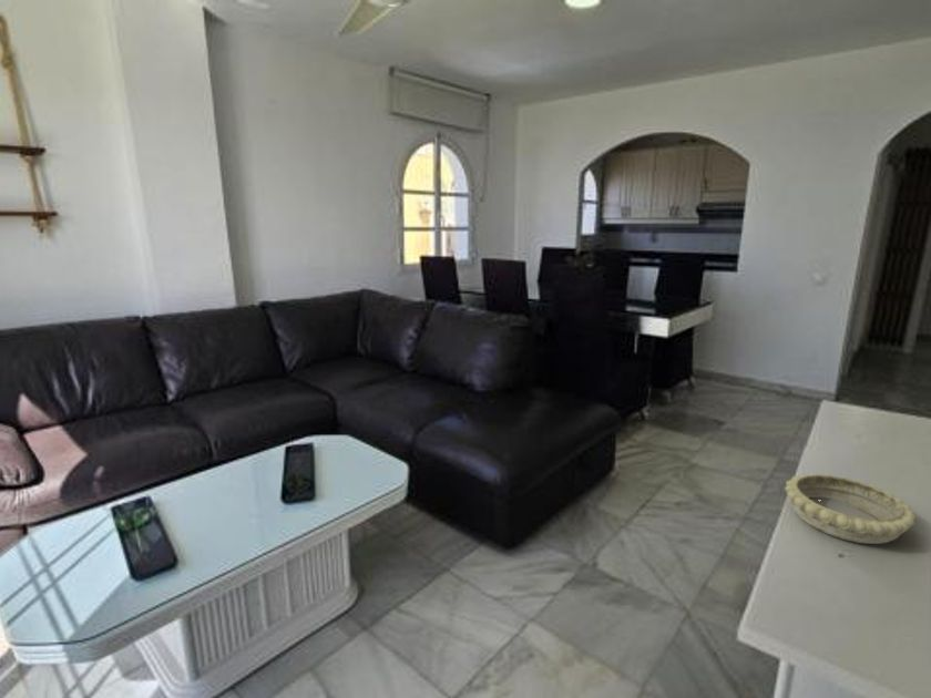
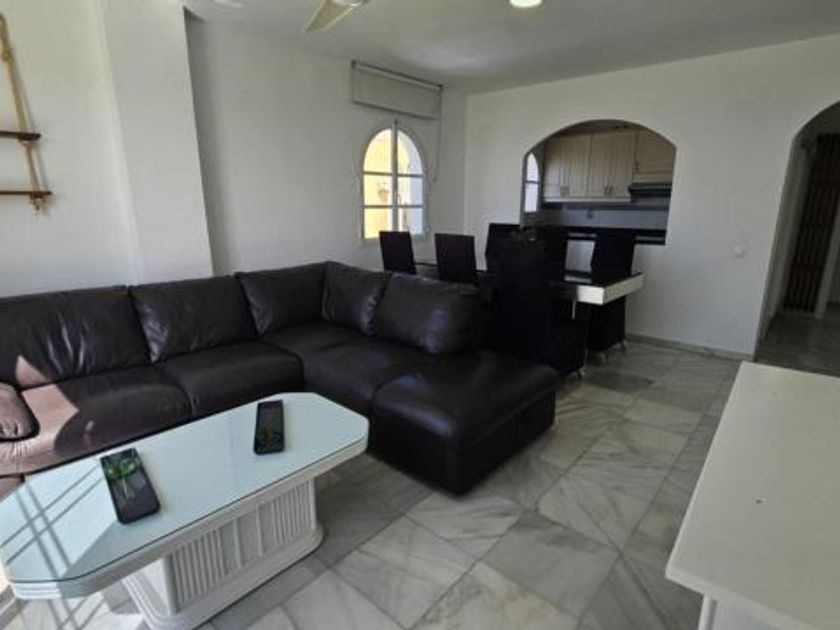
- decorative bowl (845, 504)
